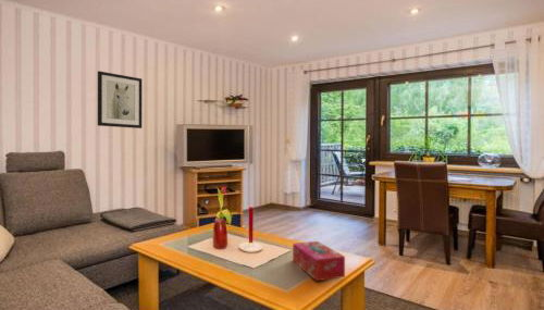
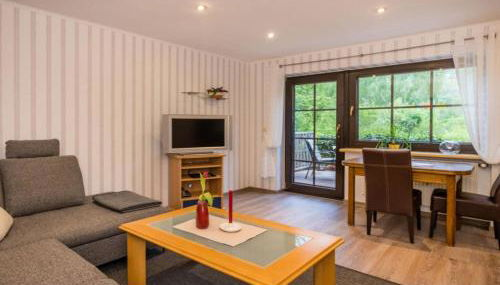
- wall art (120, 100)
- tissue box (317, 259)
